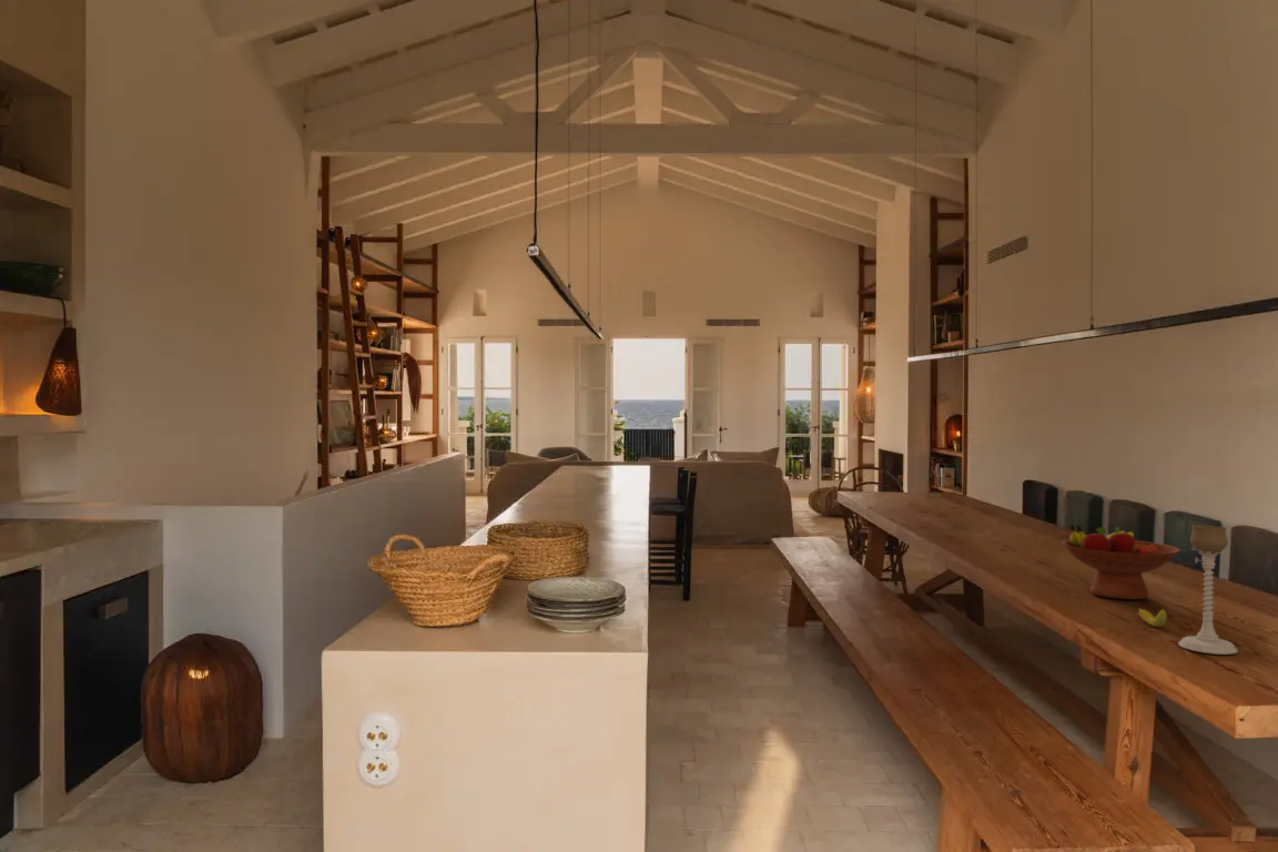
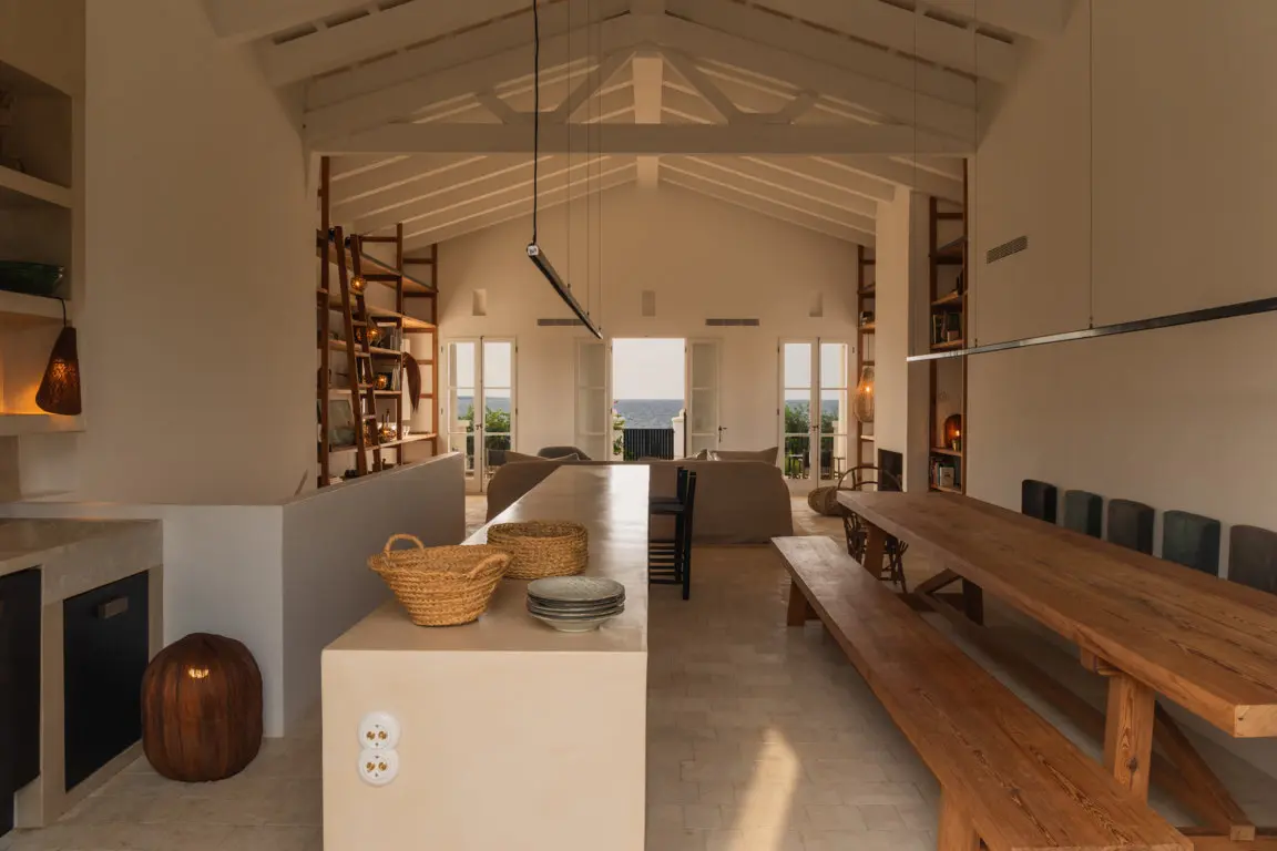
- fruit bowl (1118, 560)
- fruit (1152, 615)
- candle holder (1208, 587)
